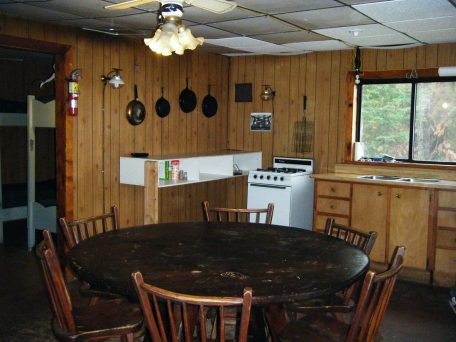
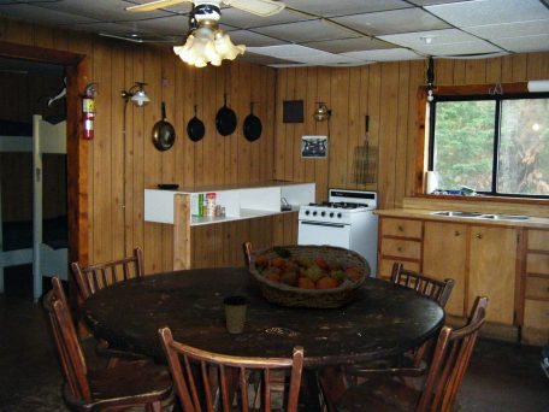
+ coffee cup (235, 313)
+ fruit basket (308, 275)
